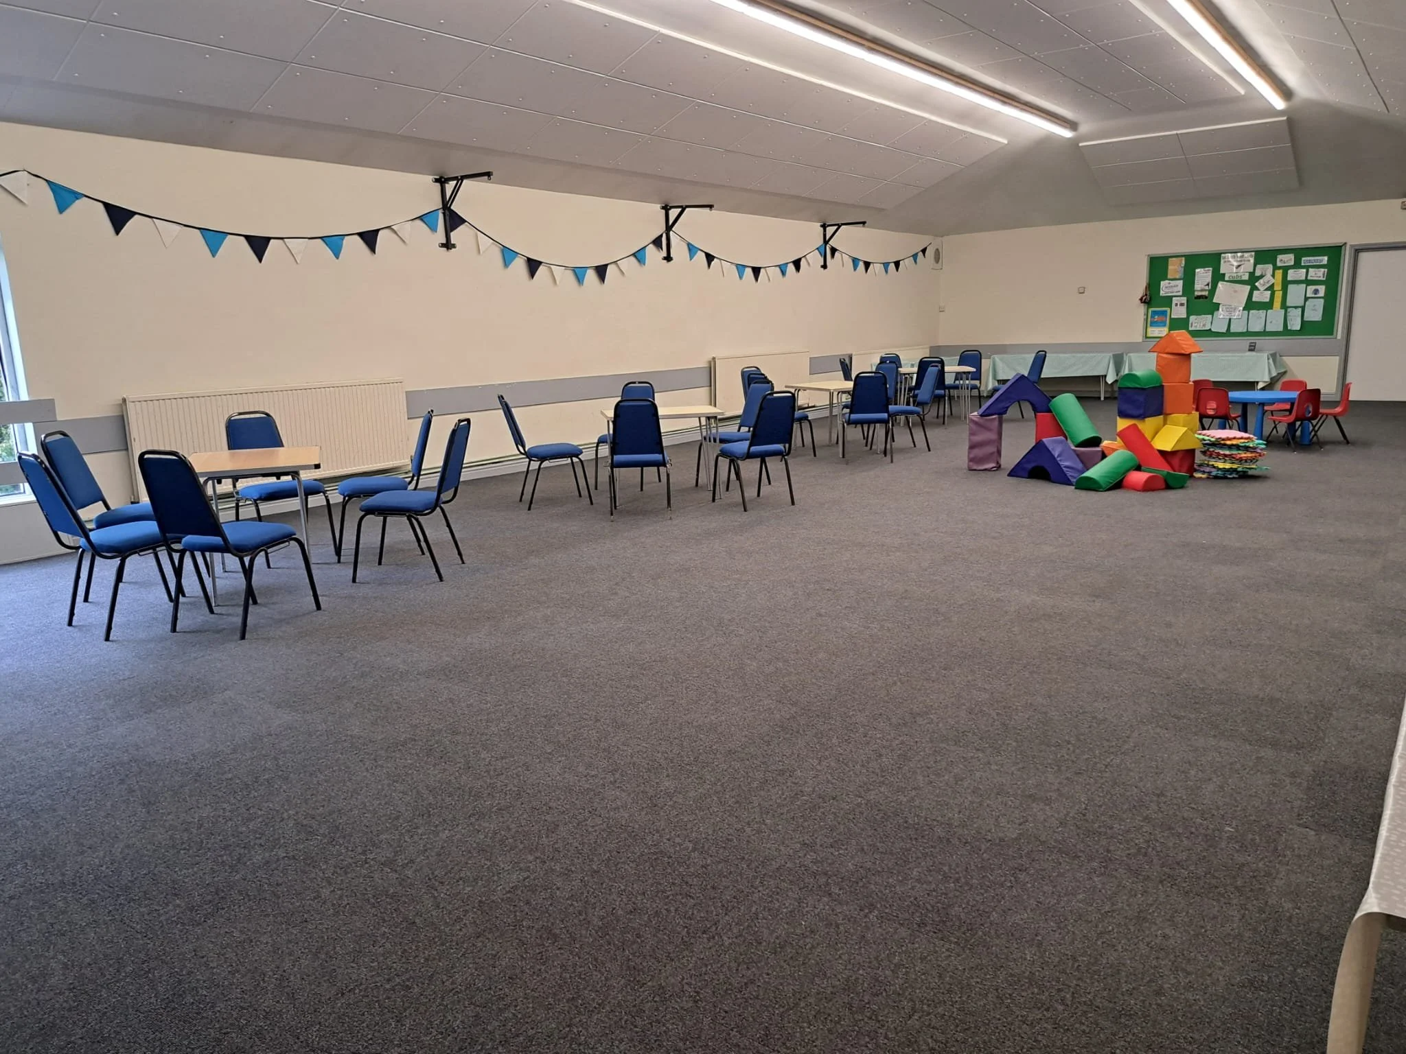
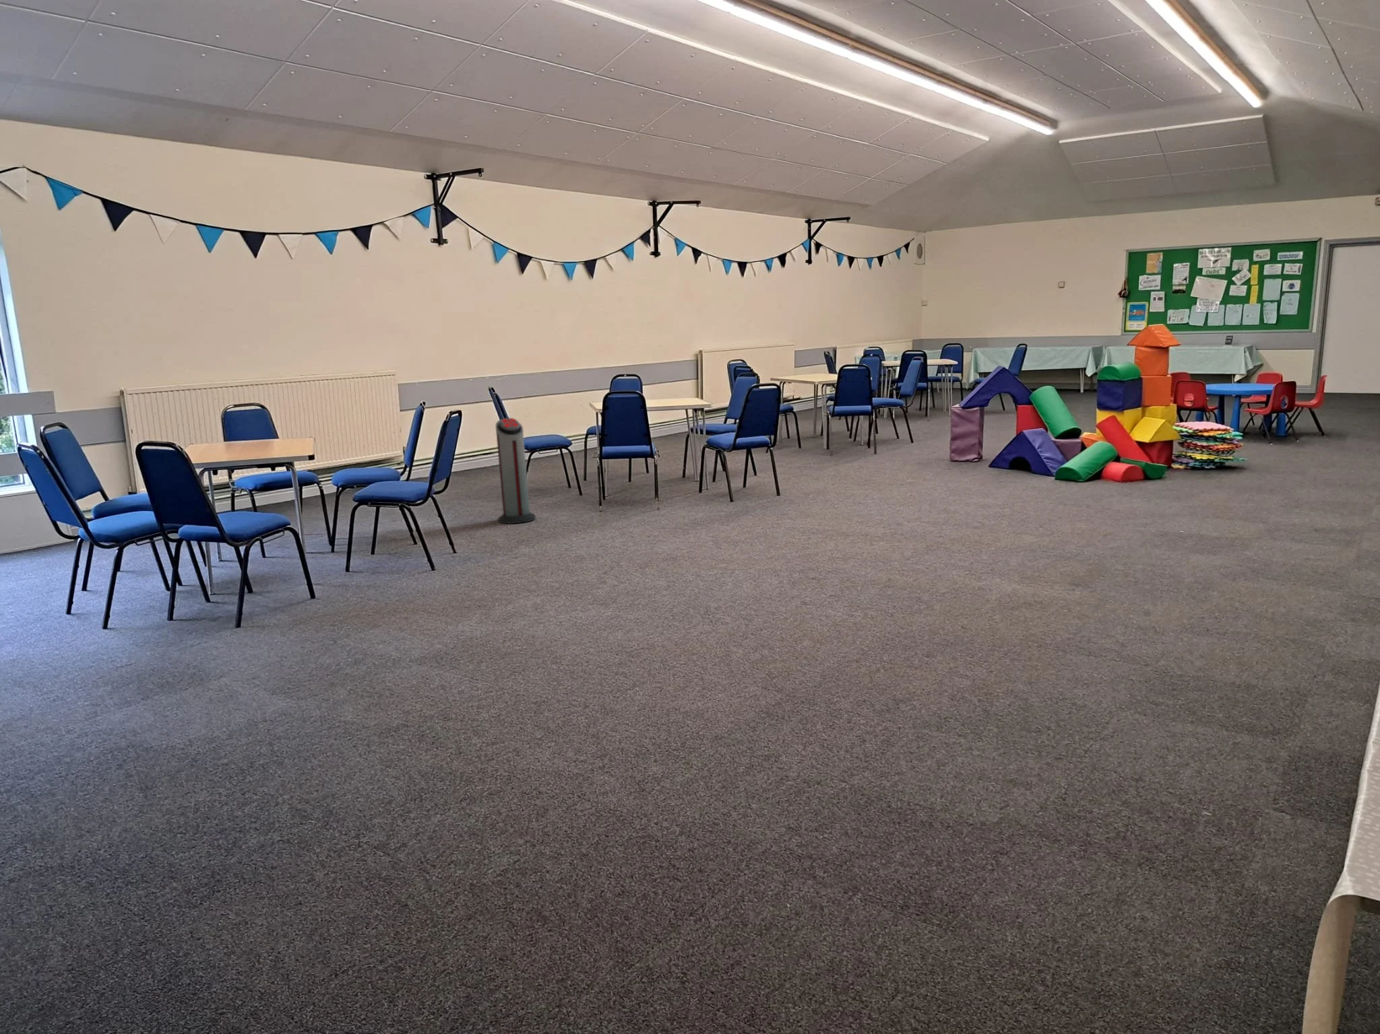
+ air purifier (513, 469)
